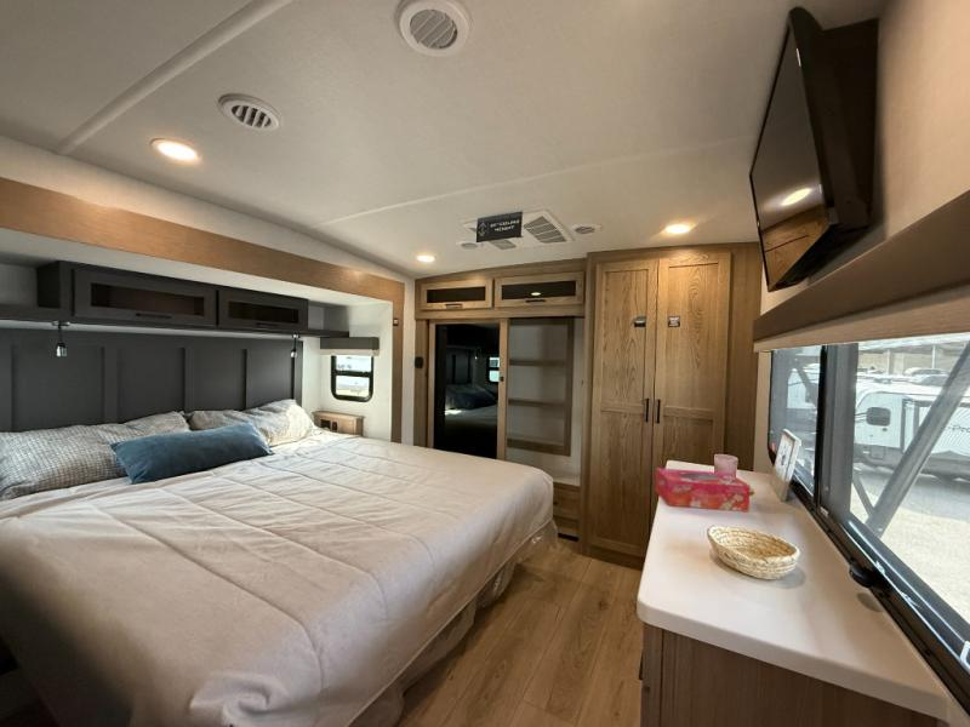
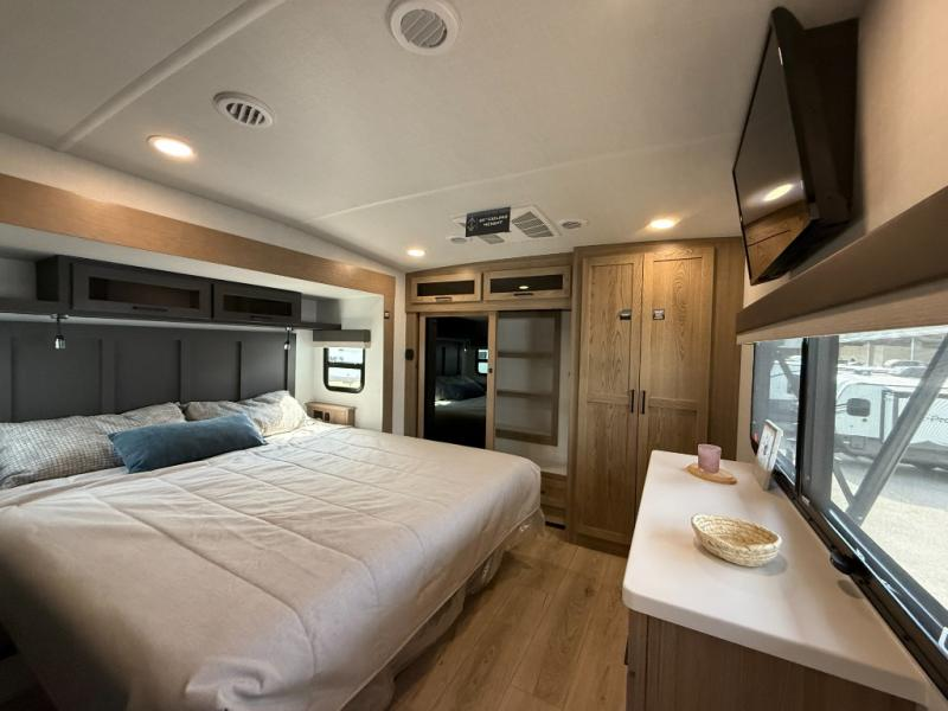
- tissue box (698, 488)
